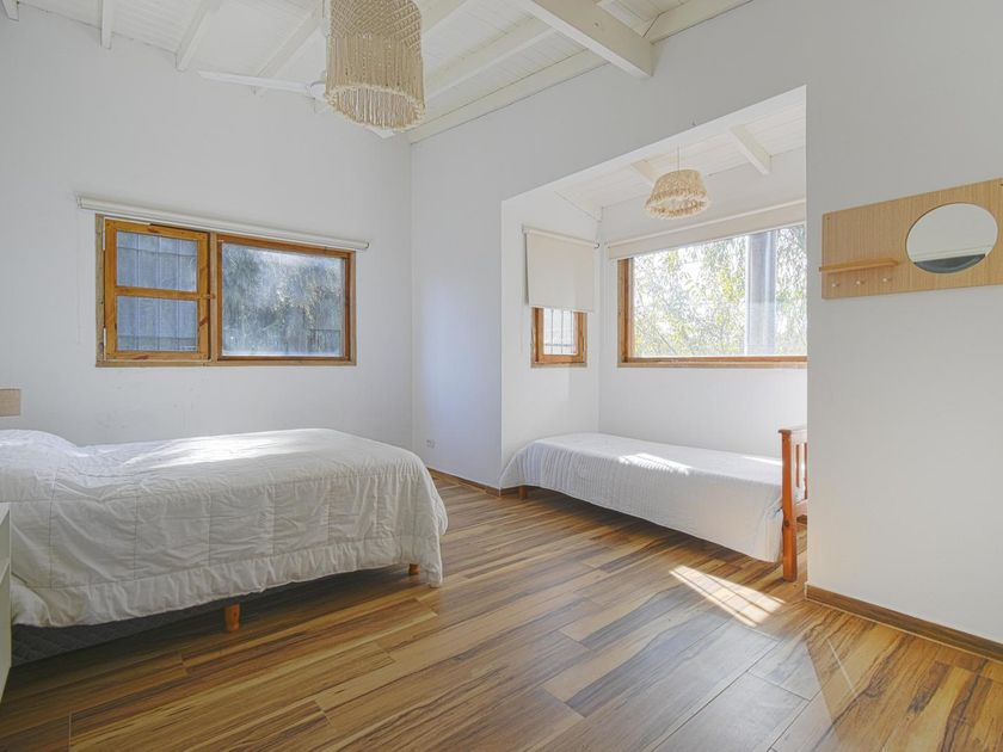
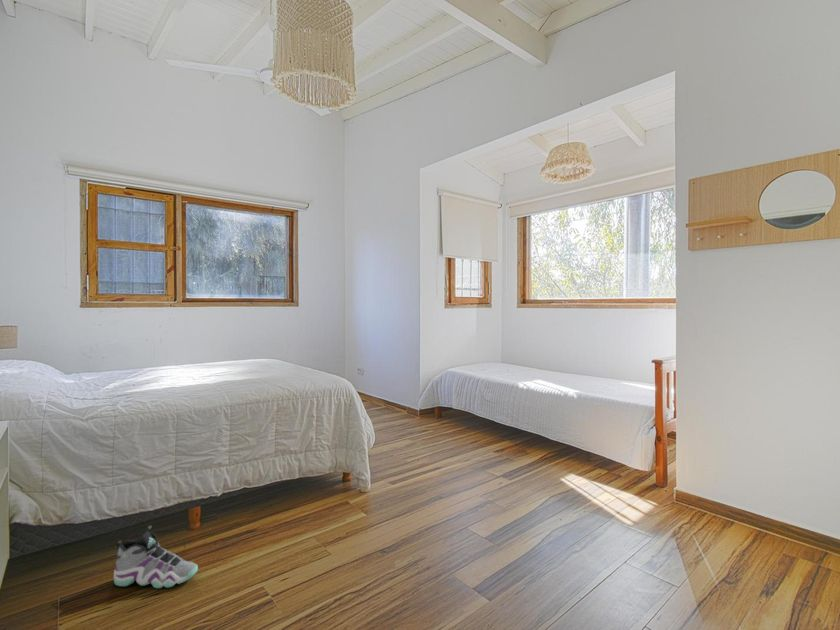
+ sneaker (155, 553)
